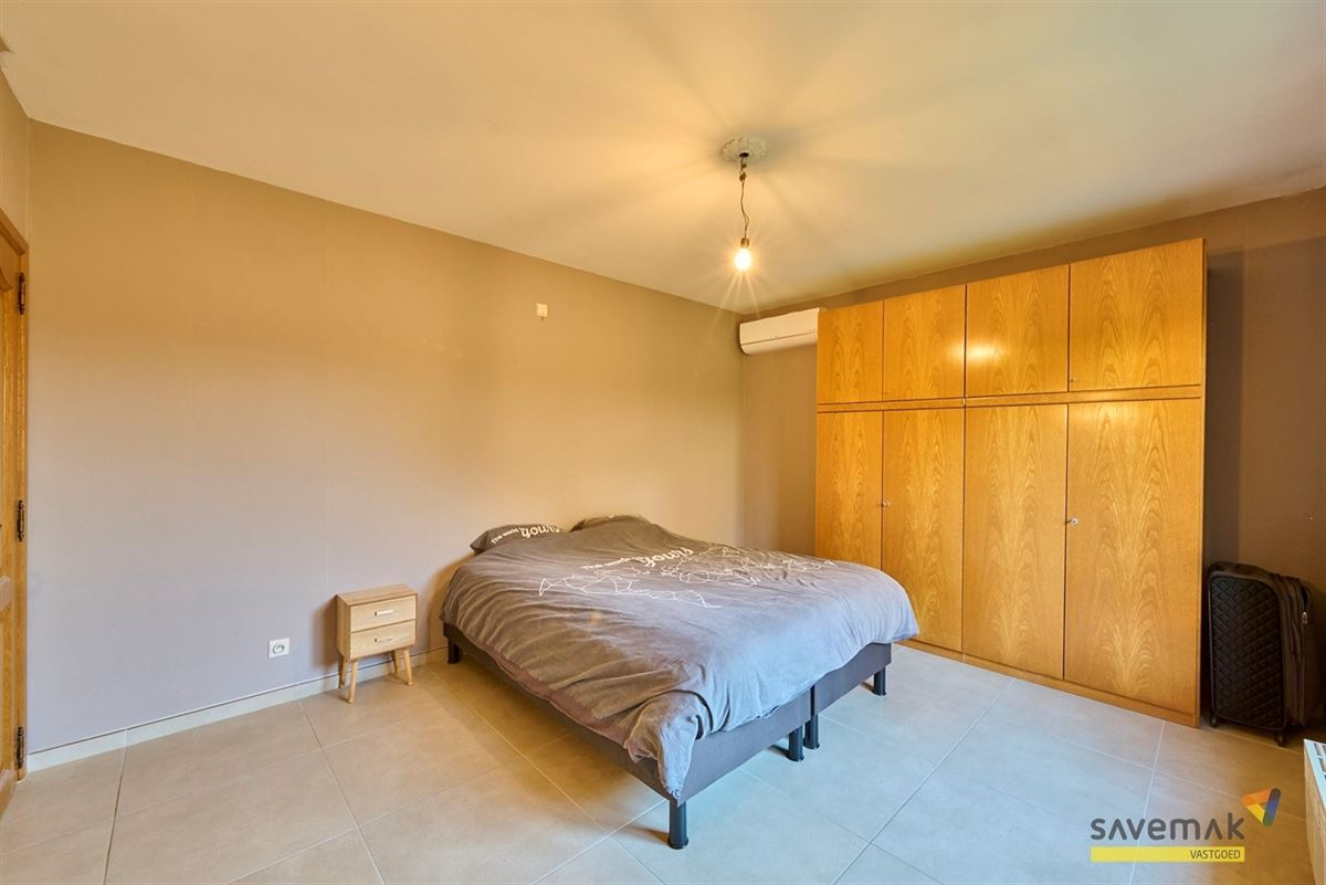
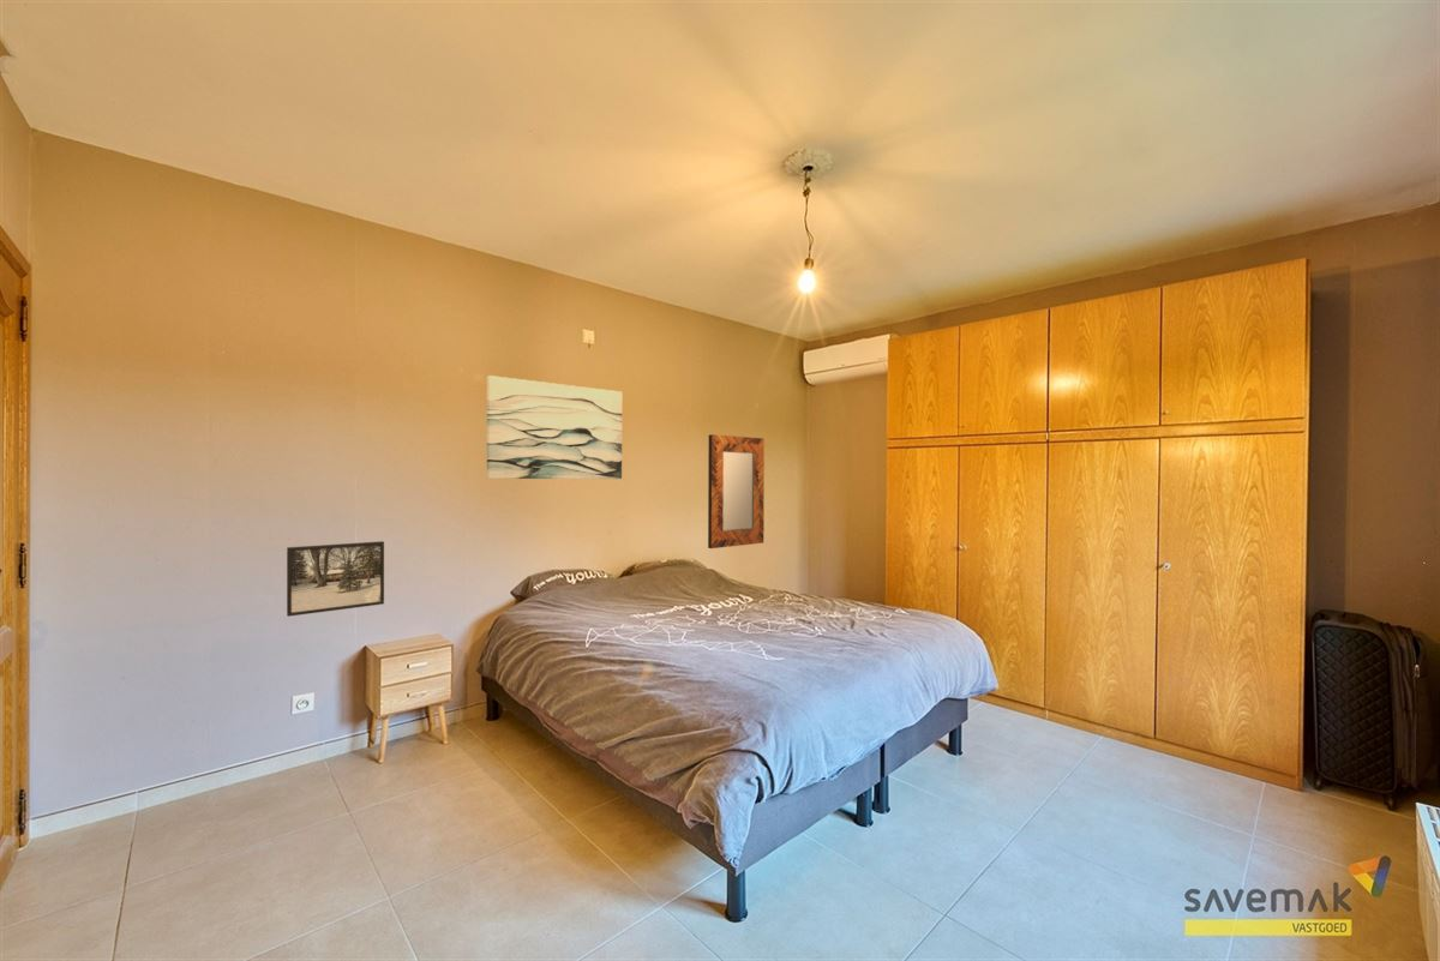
+ wall art (559, 431)
+ home mirror (737, 491)
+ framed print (337, 576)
